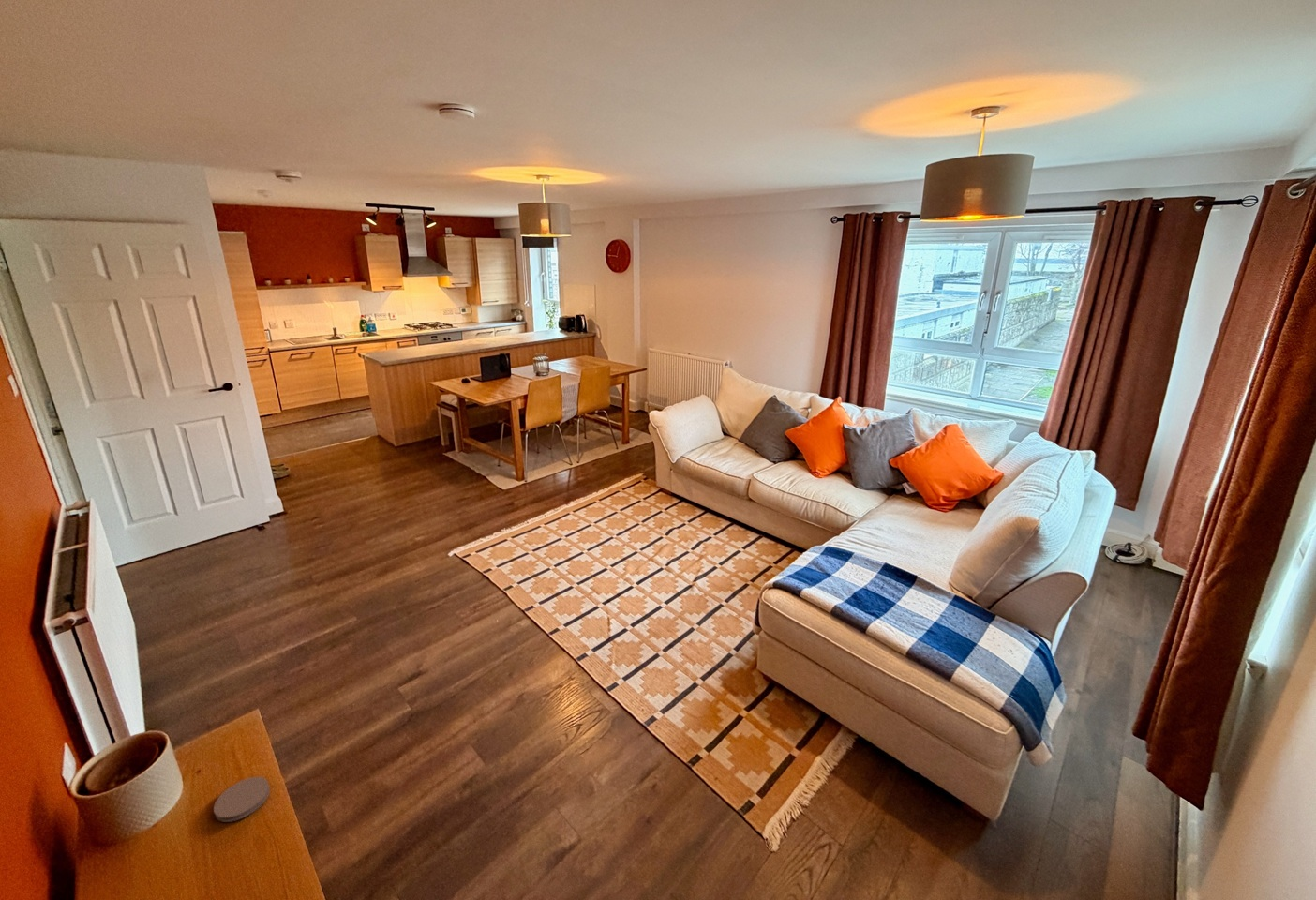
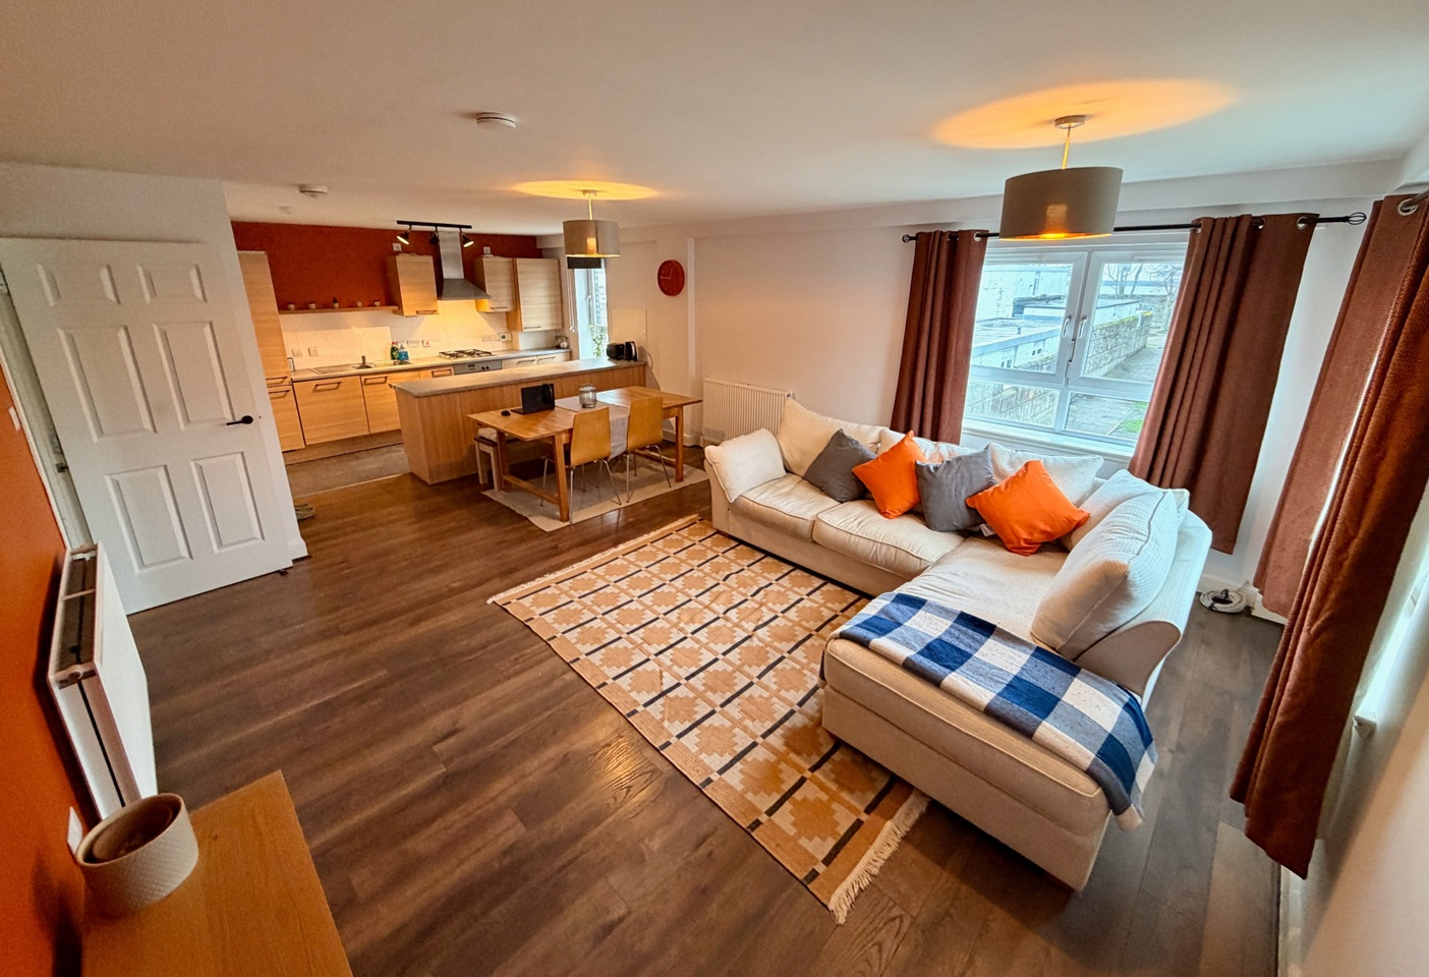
- coaster (242, 798)
